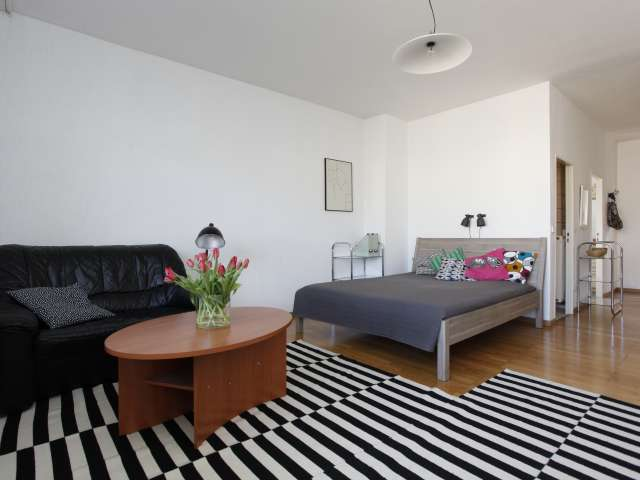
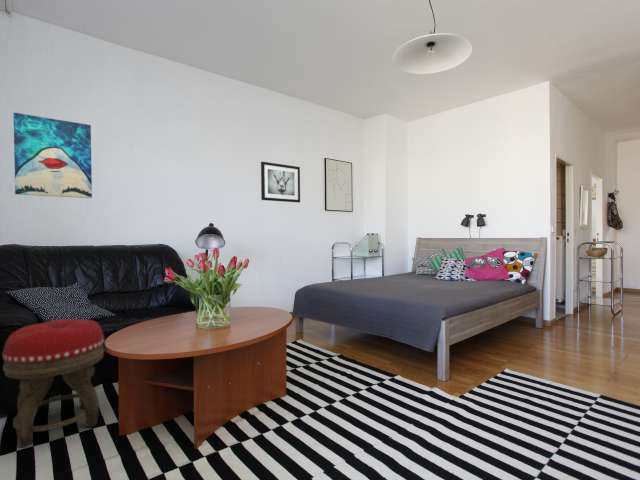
+ wall art (281, 182)
+ wall art (54, 157)
+ footstool (57, 374)
